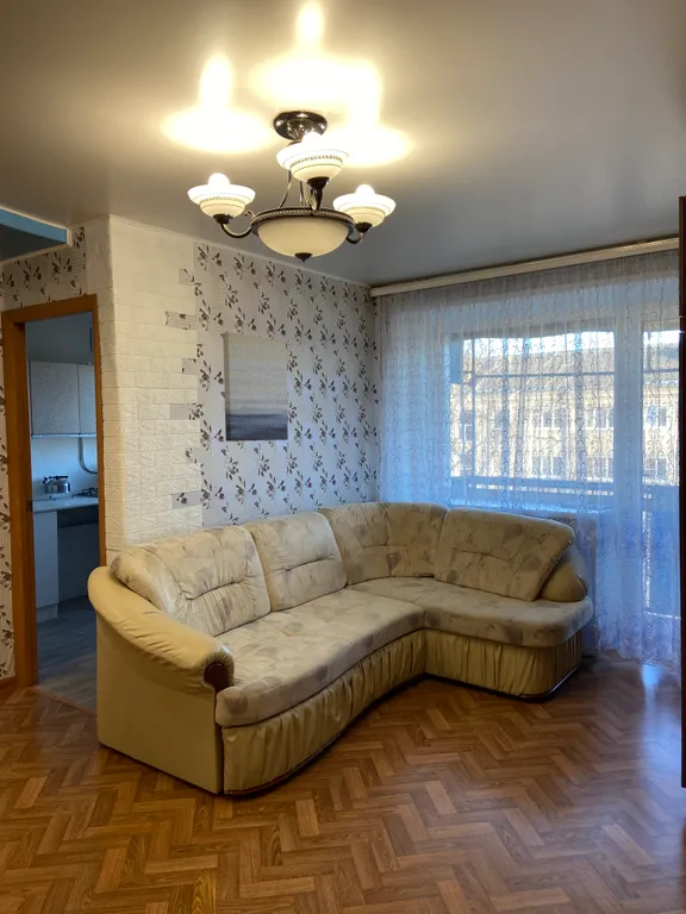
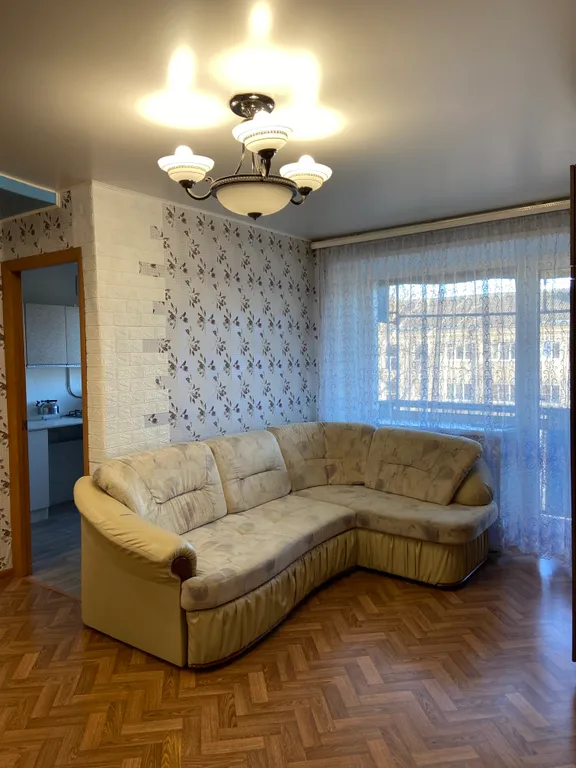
- wall art (256, 388)
